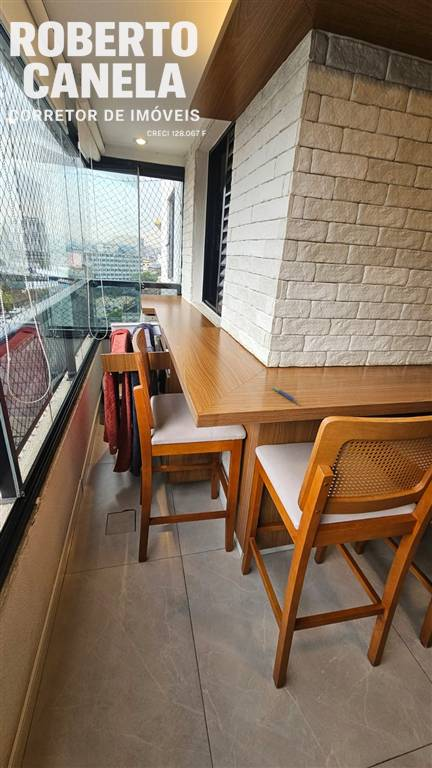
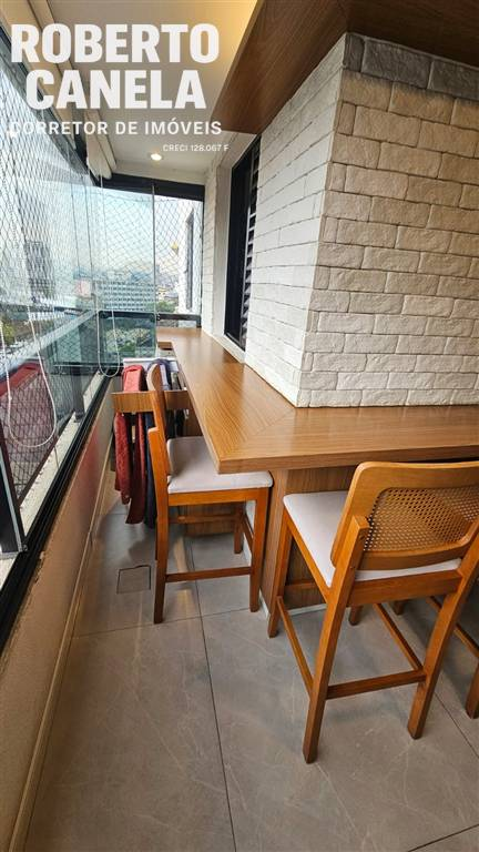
- pen (282, 392)
